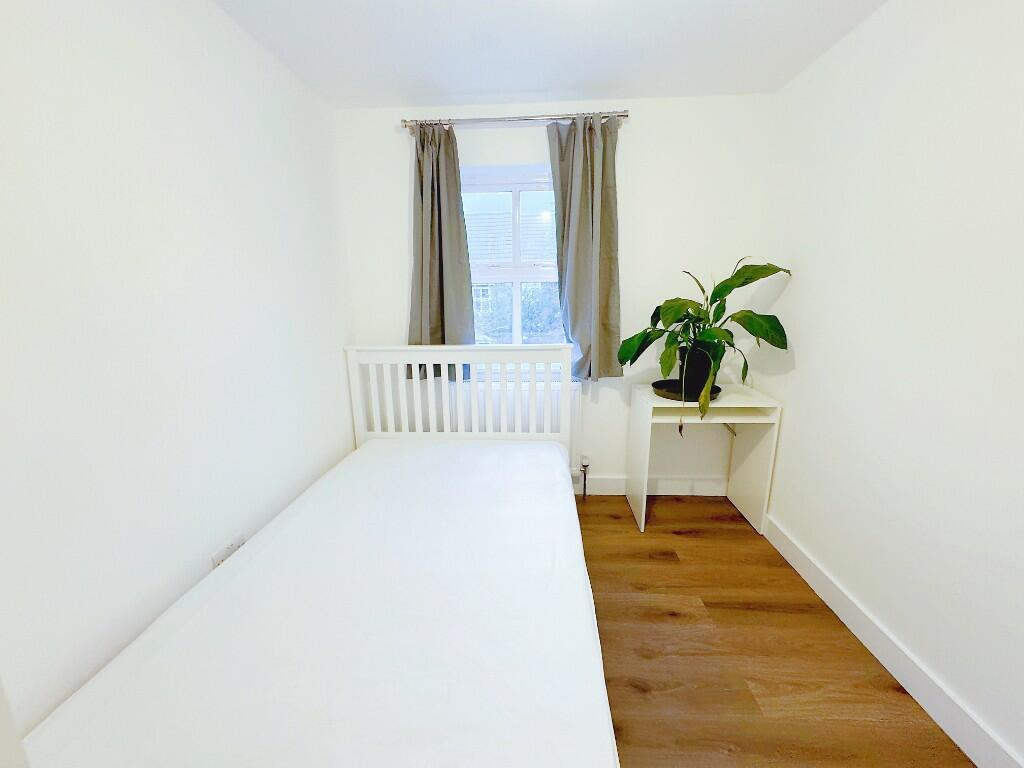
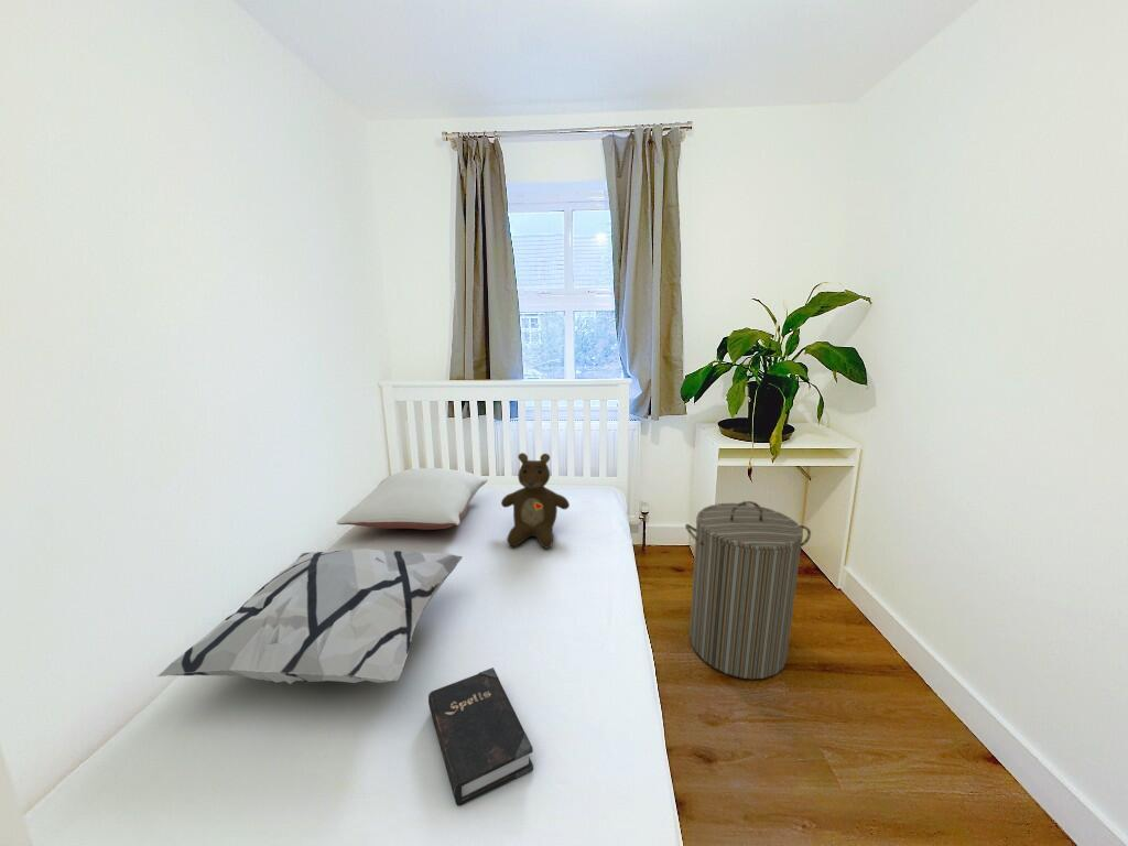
+ hardback book (477, 728)
+ laundry hamper (742, 575)
+ pillow (419, 499)
+ teddy bear (532, 498)
+ decorative pillow (339, 604)
